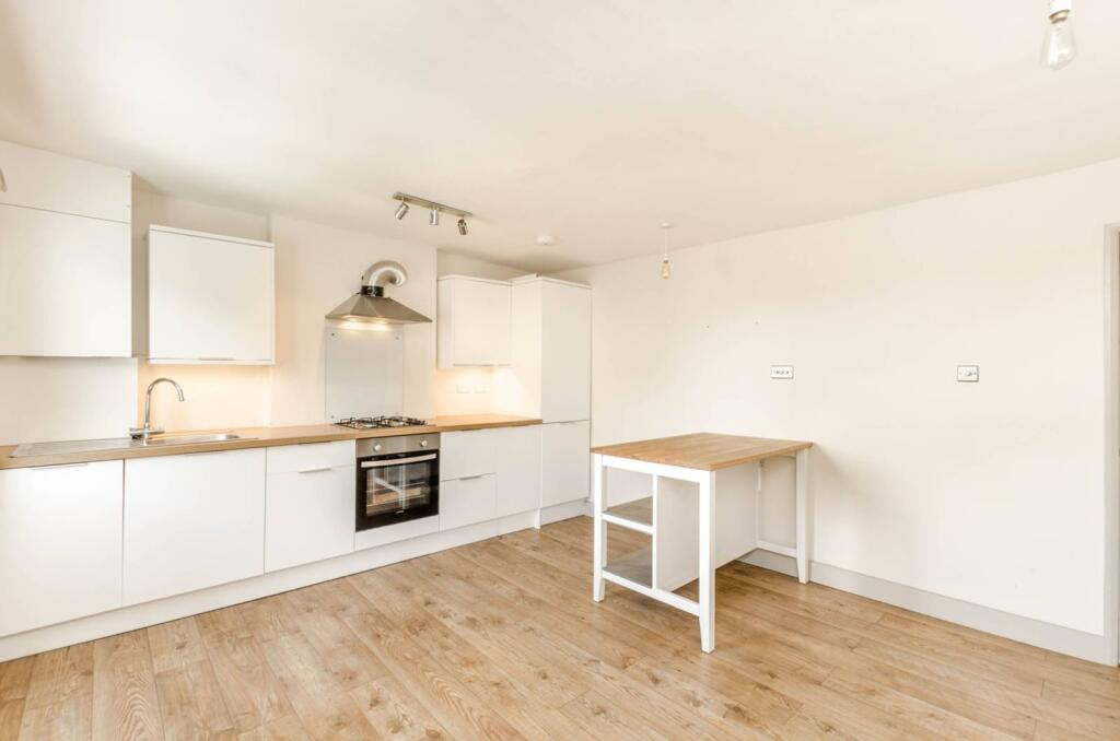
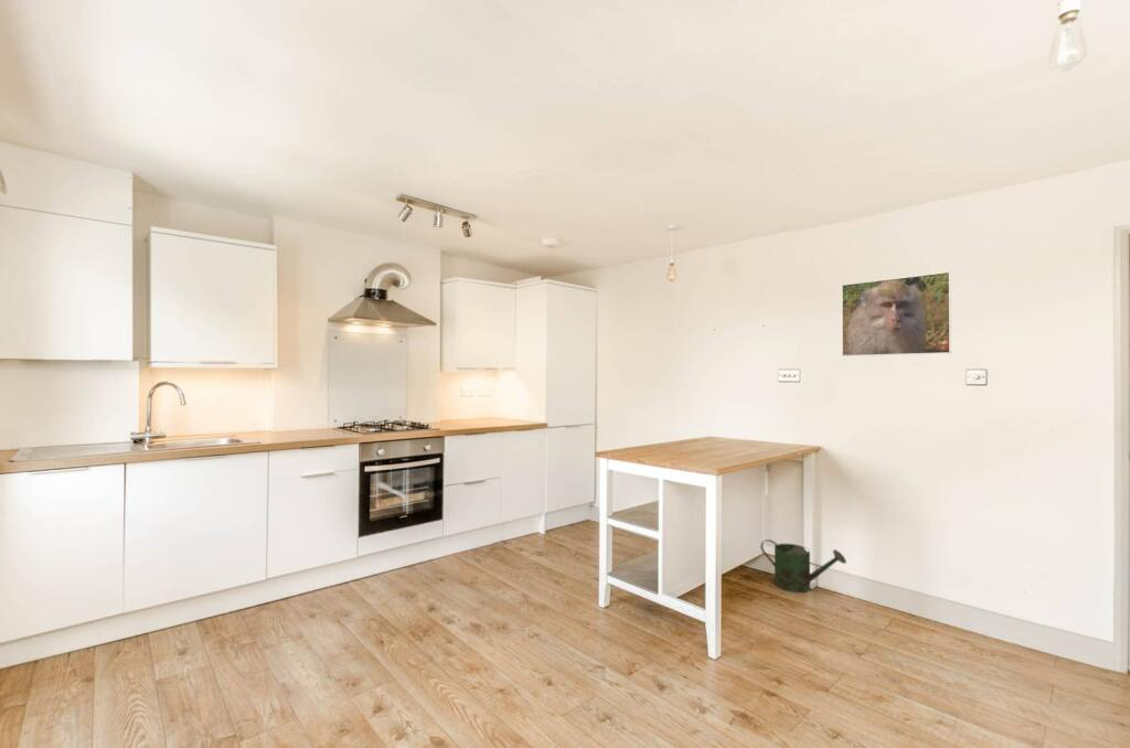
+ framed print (893, 317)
+ watering can (800, 565)
